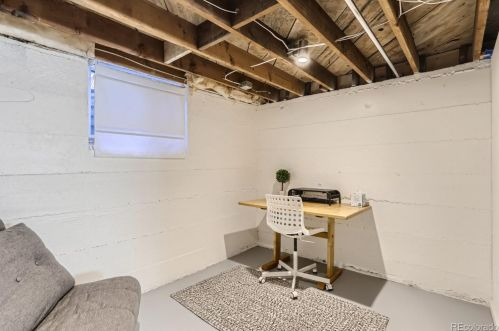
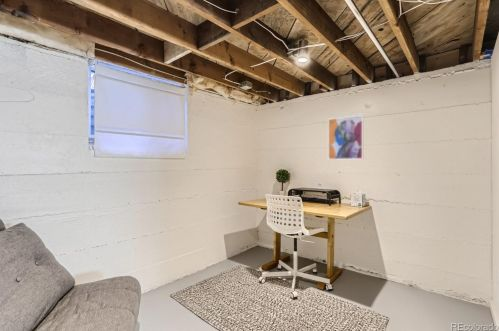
+ wall art (344, 138)
